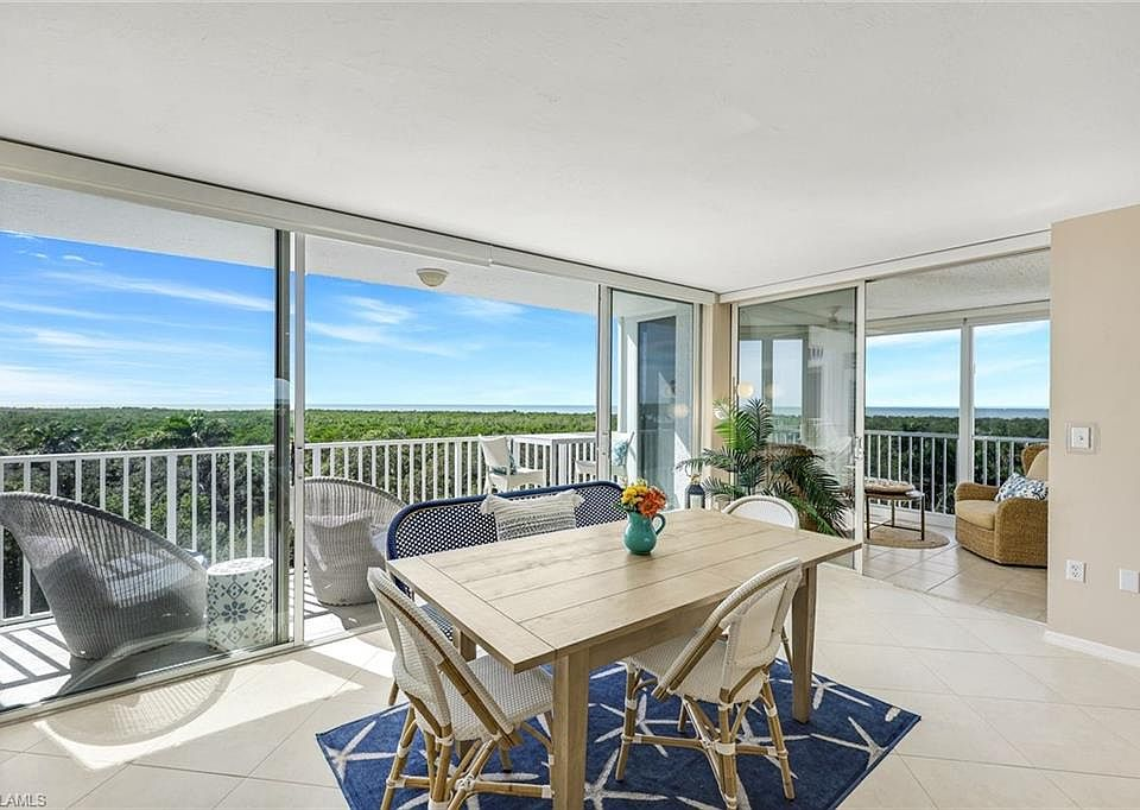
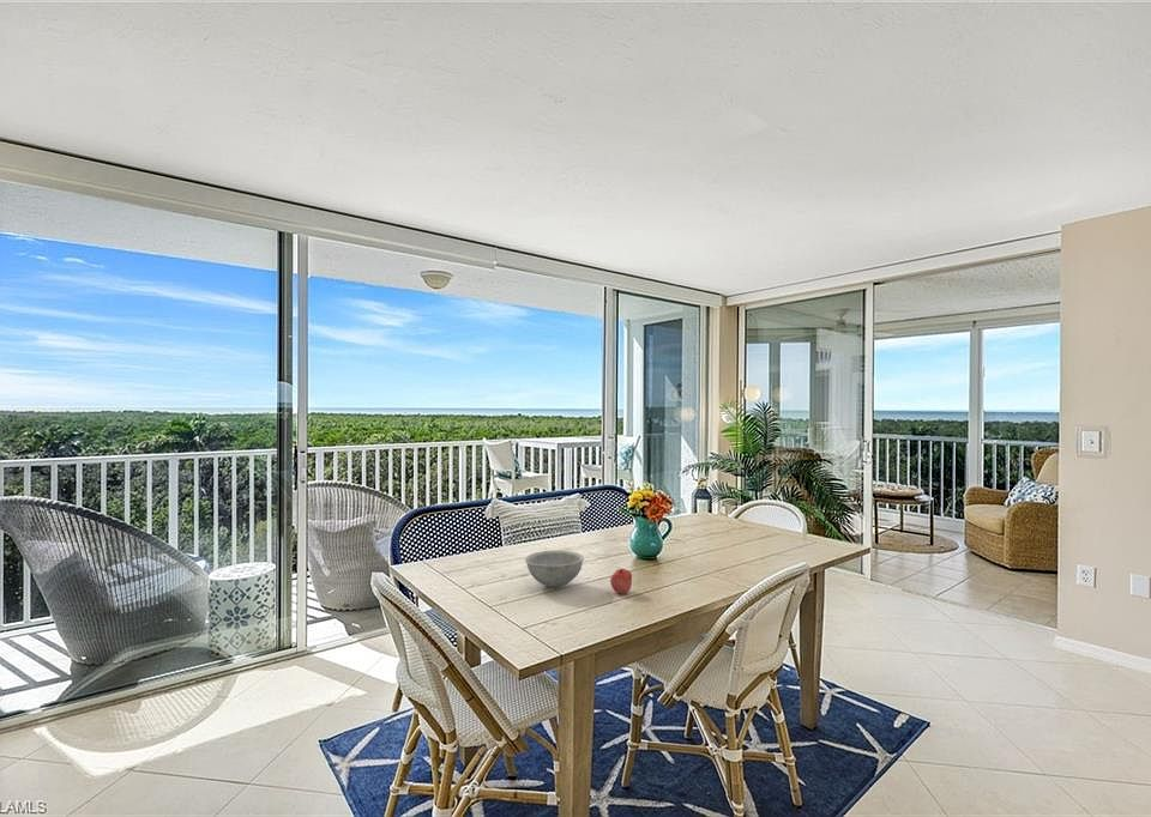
+ apple (621, 580)
+ bowl (554, 570)
